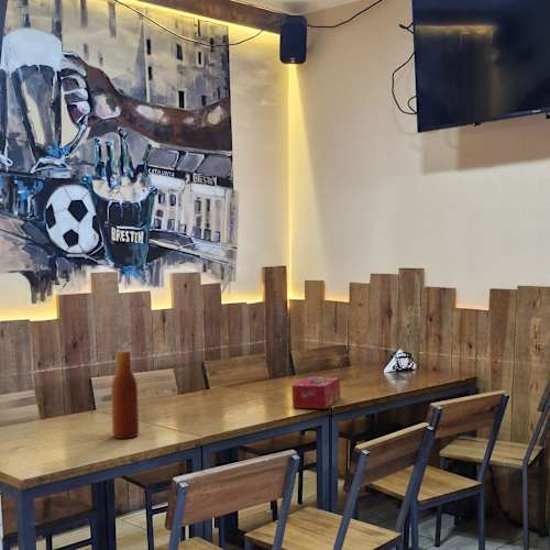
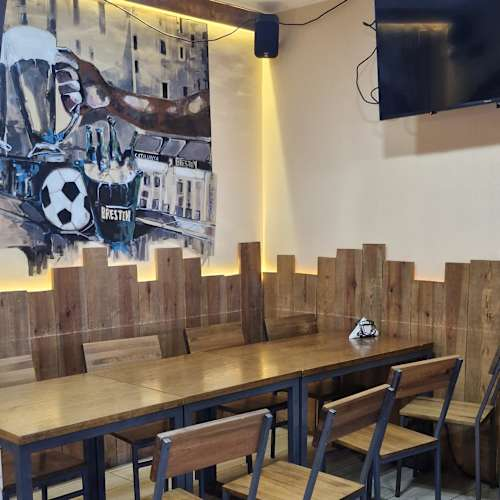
- beer bottle (124, 393)
- tissue box (317, 392)
